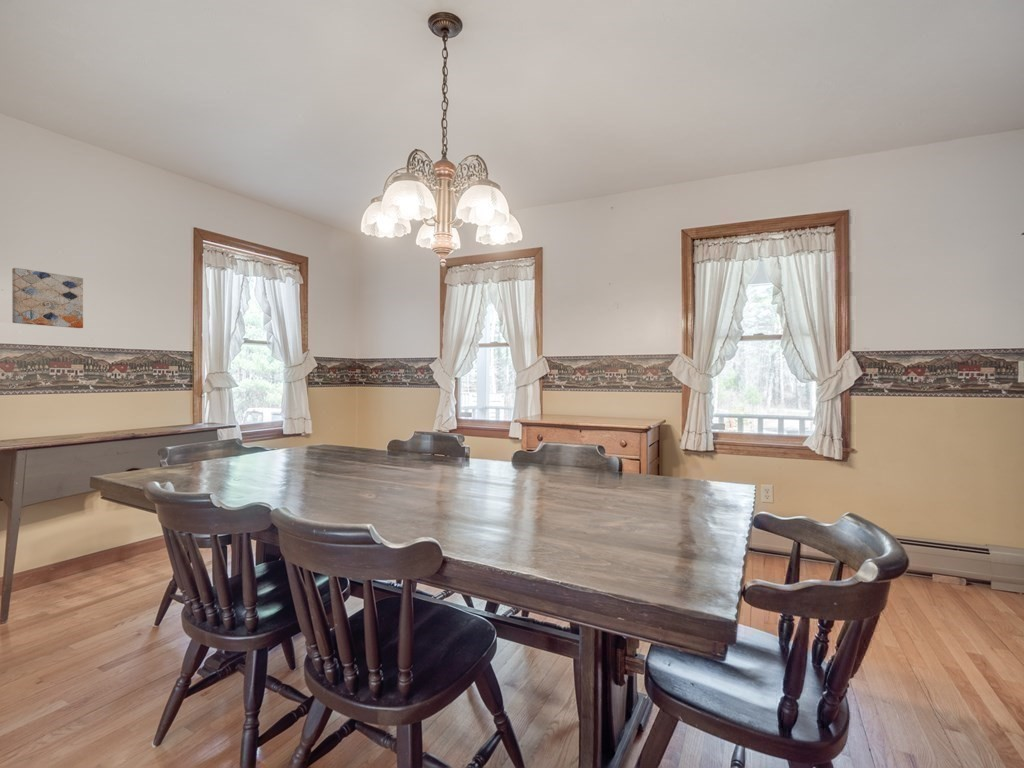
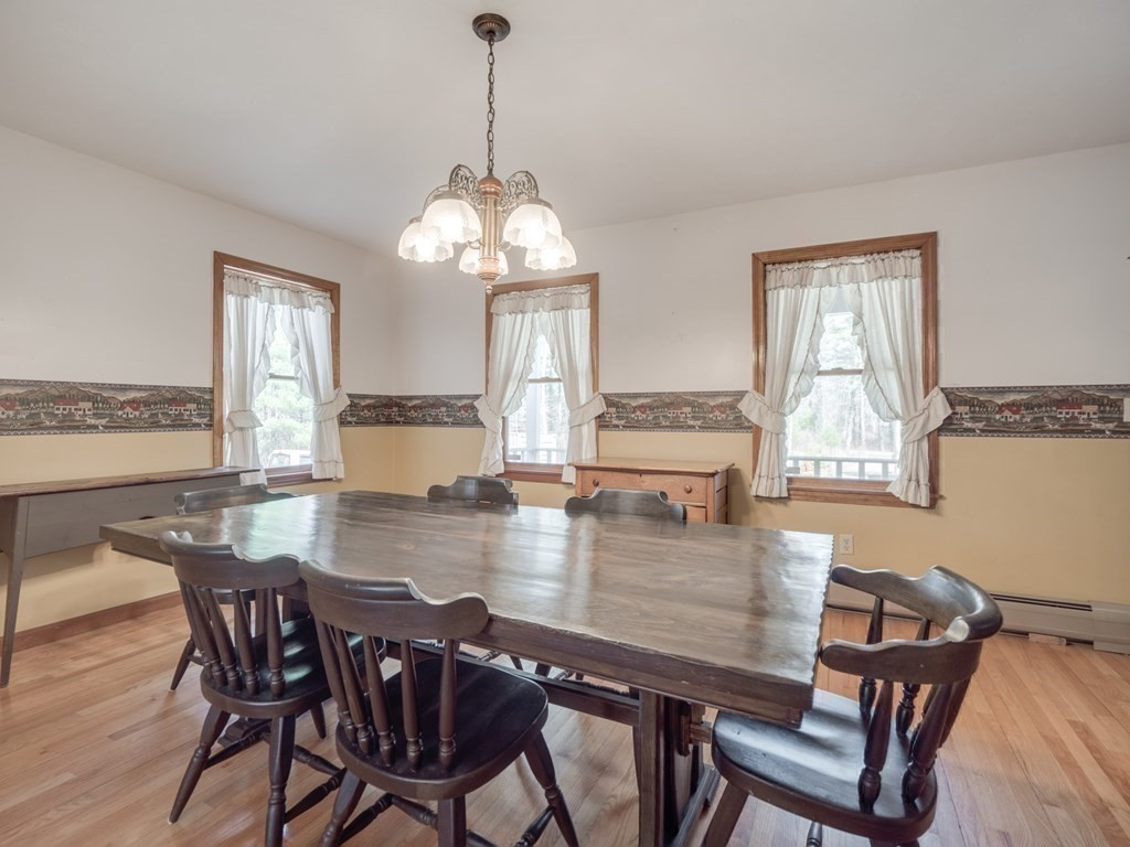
- wall art (49, 299)
